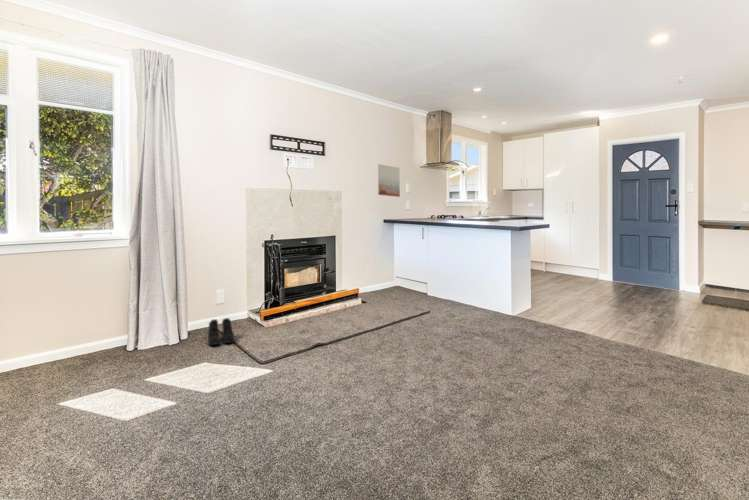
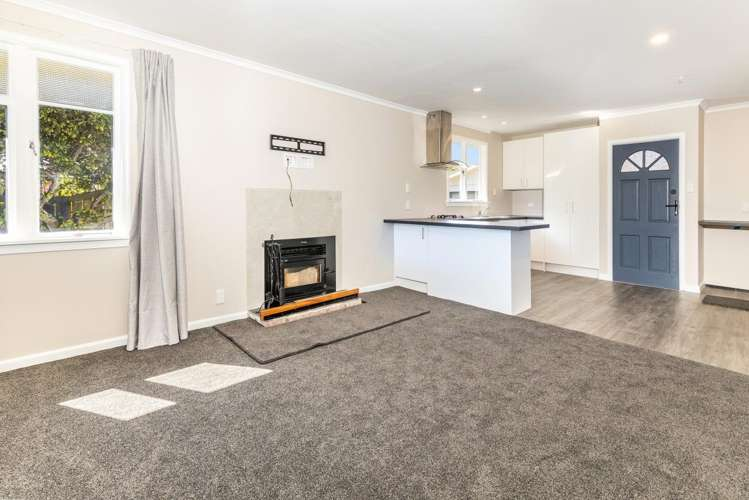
- wall art (389, 180)
- boots (223, 330)
